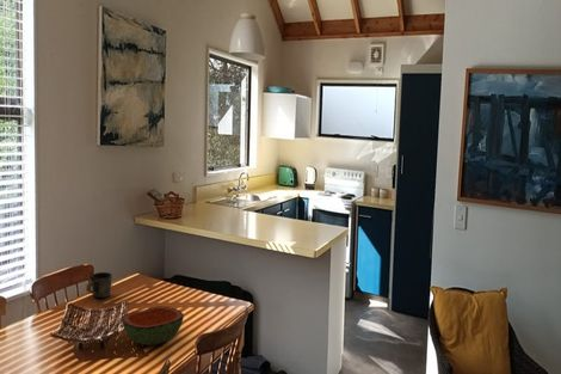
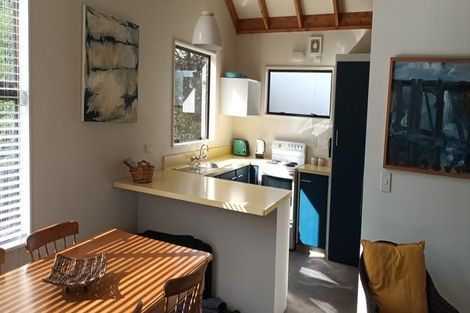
- mug (97, 284)
- bowl (153, 327)
